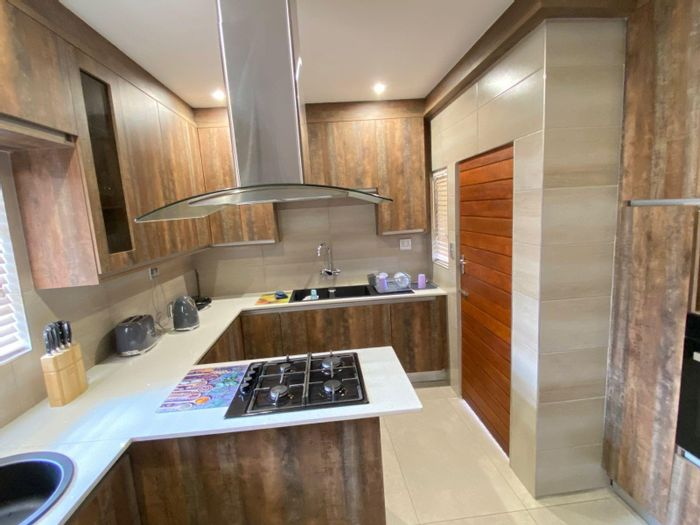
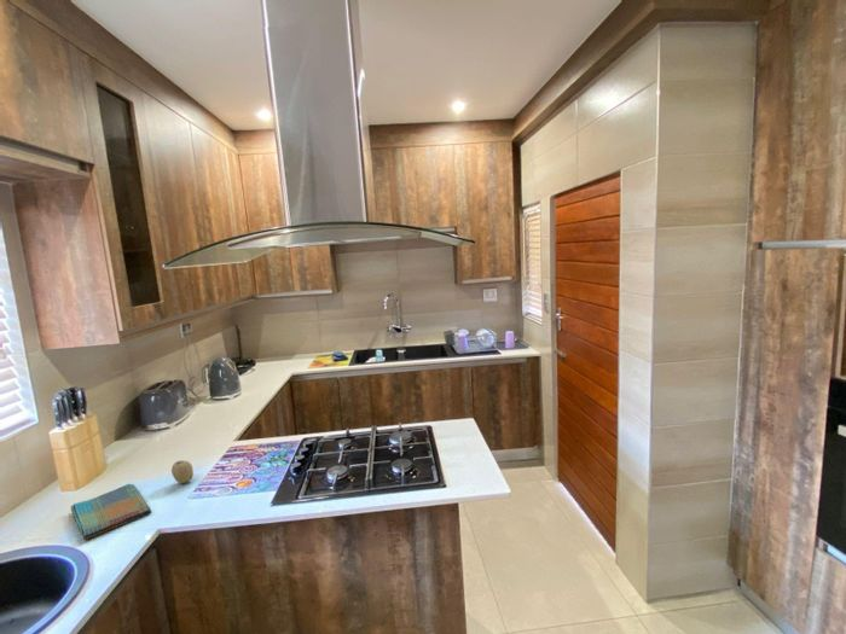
+ dish towel (110, 508)
+ fruit (182, 471)
